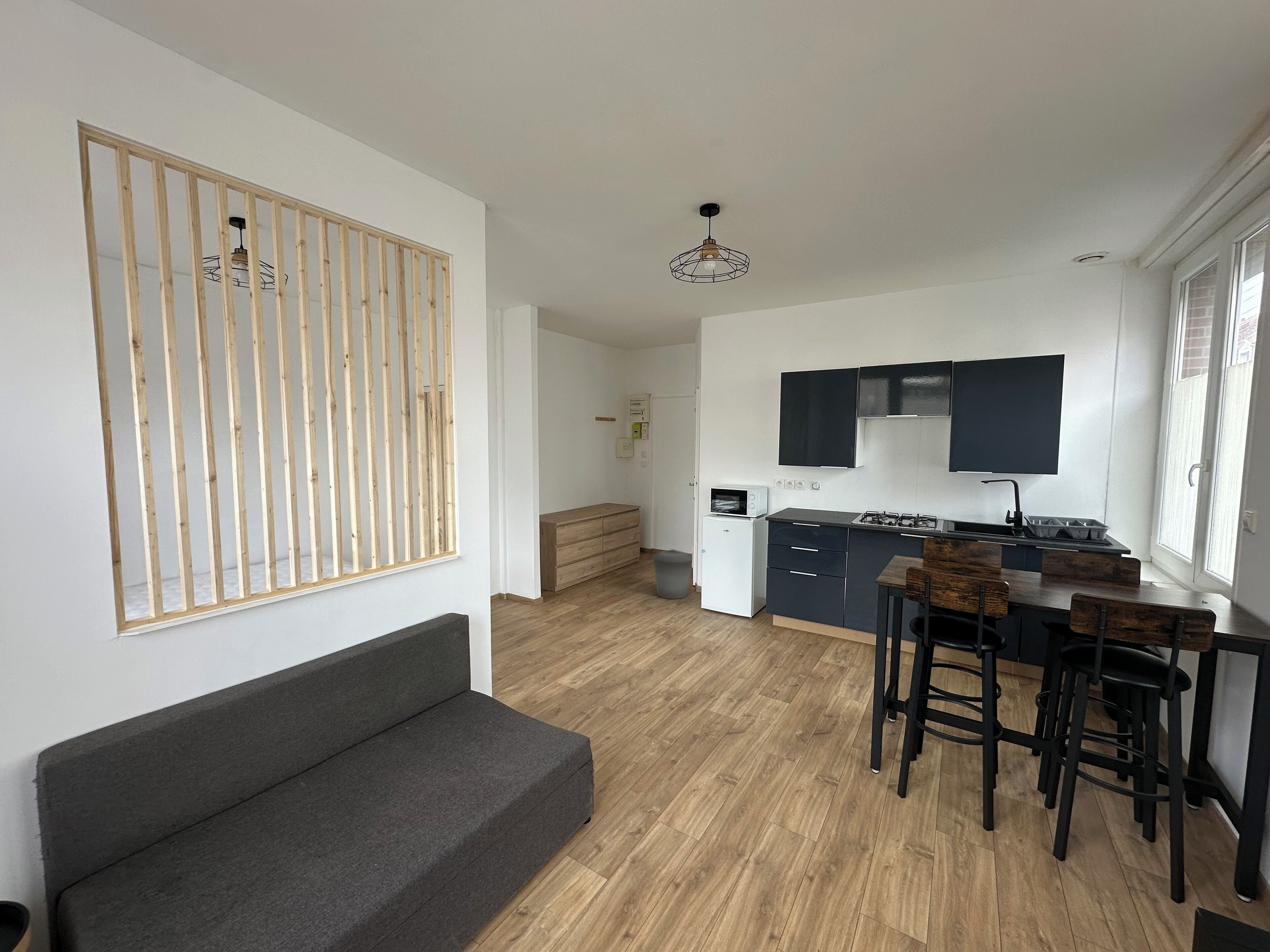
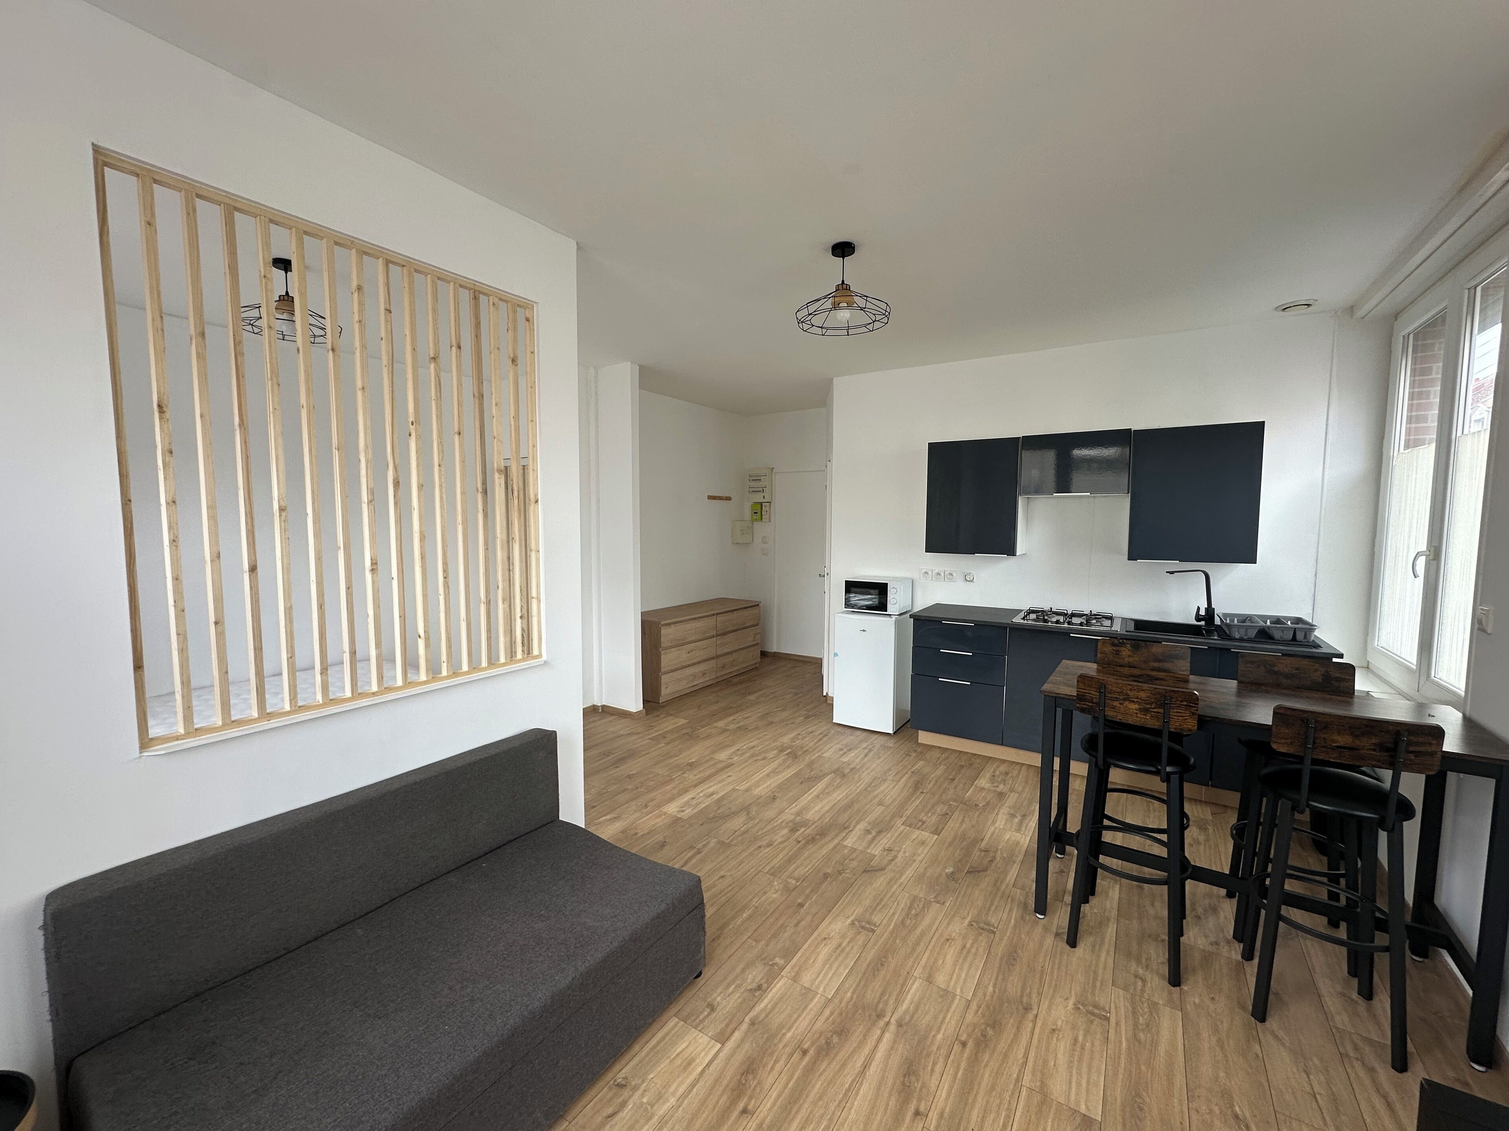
- trash can (672, 572)
